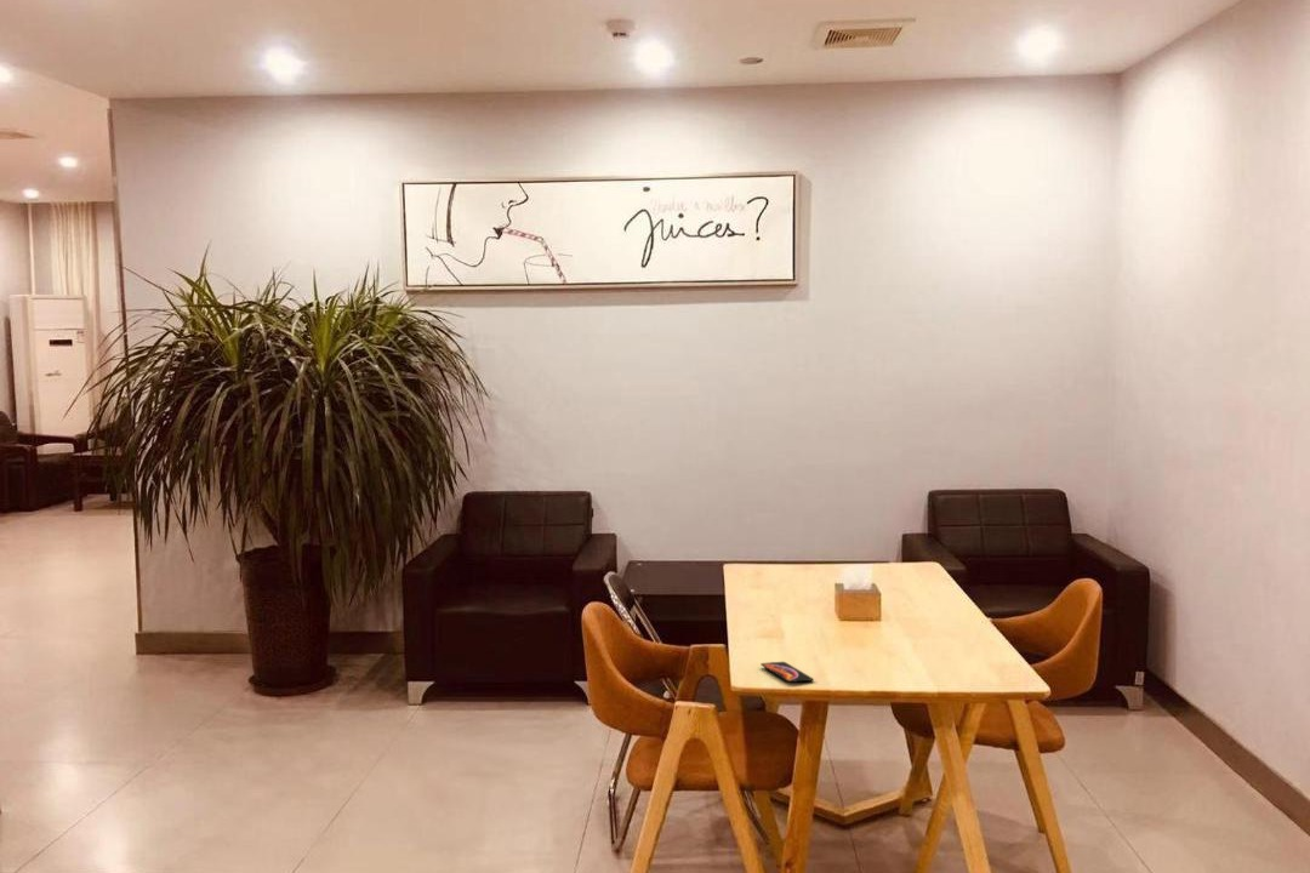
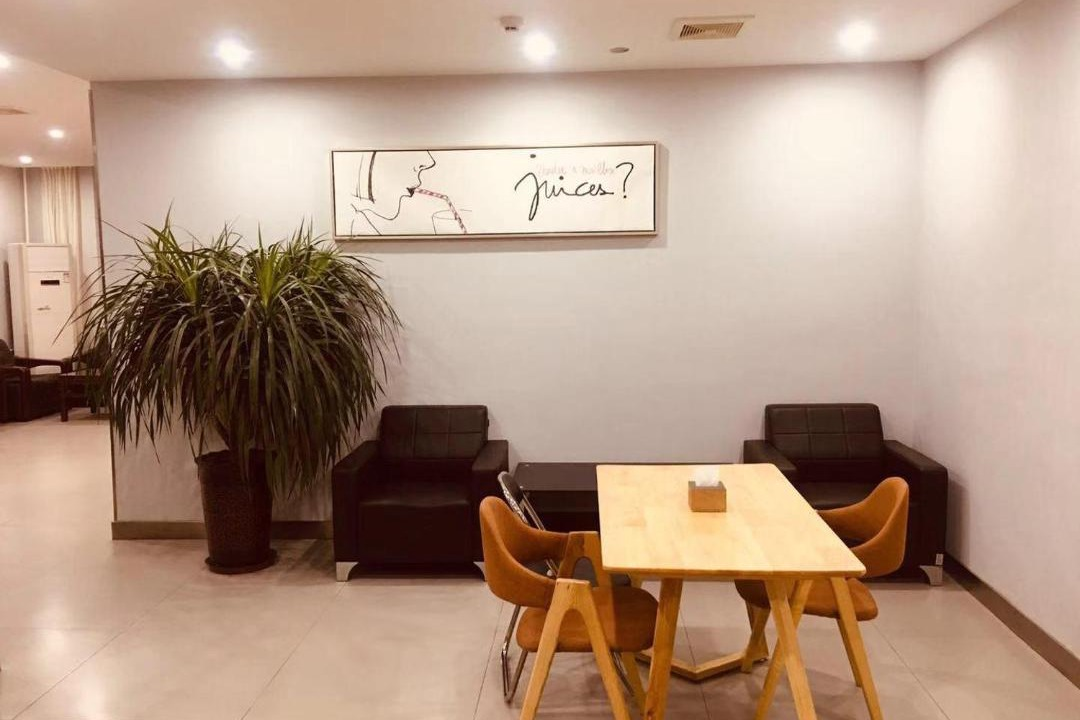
- smartphone (786, 672)
